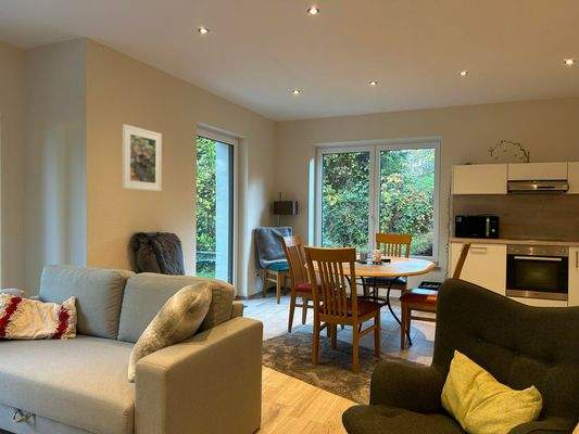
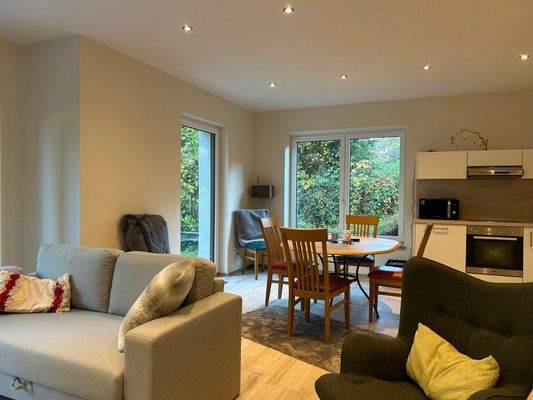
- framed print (142, 159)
